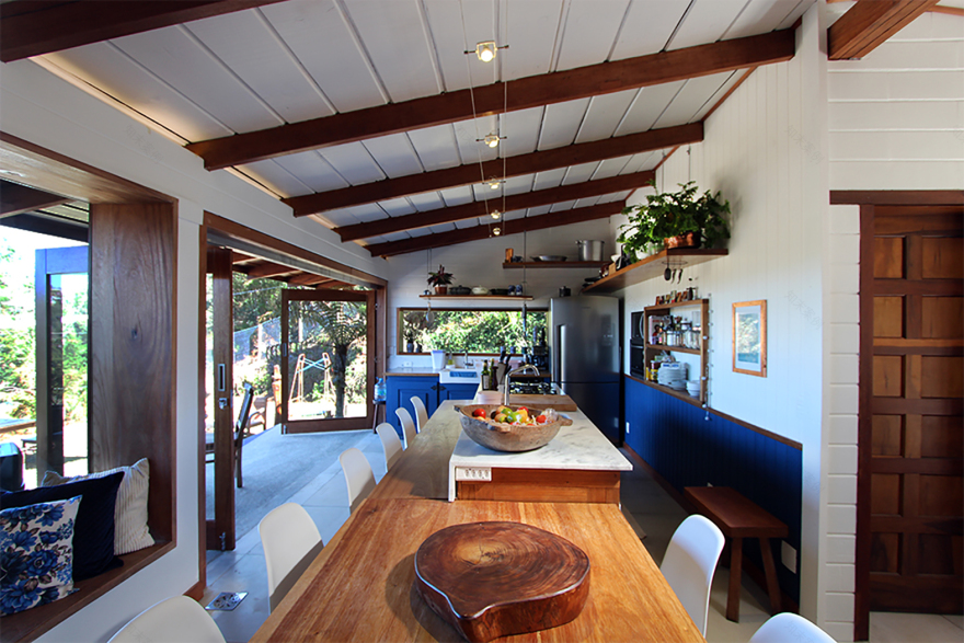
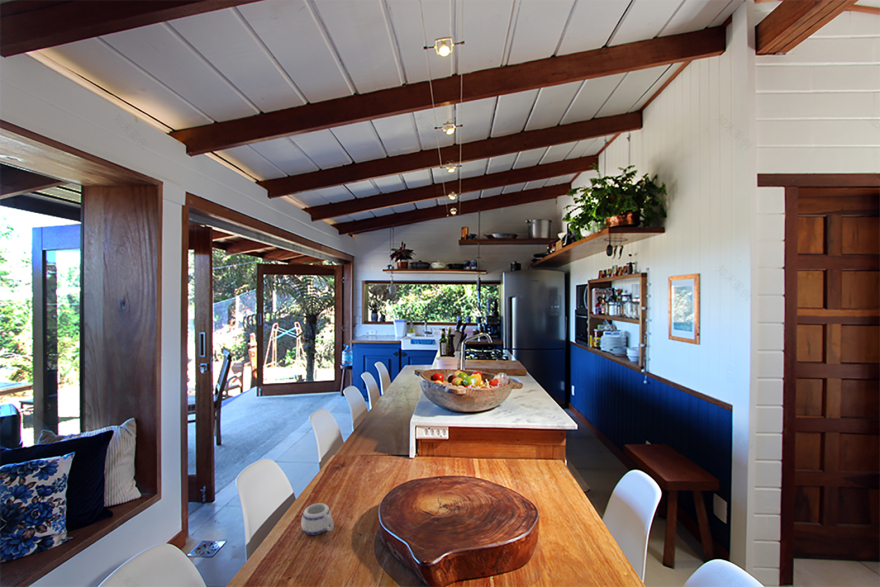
+ mug (319, 519)
